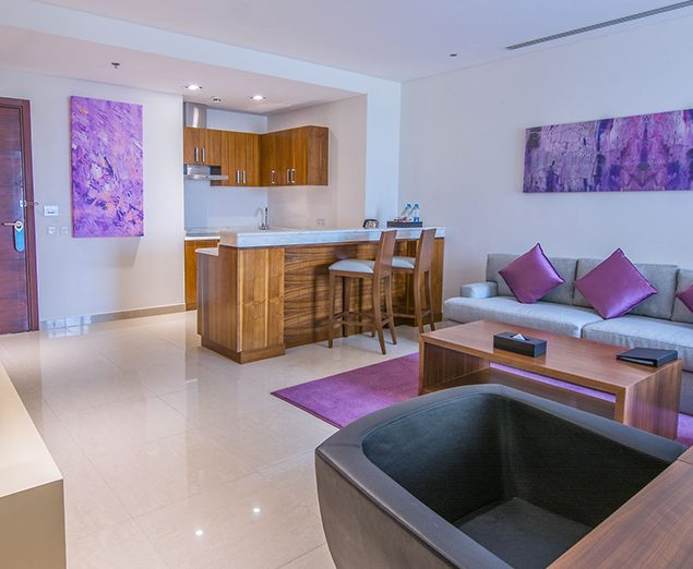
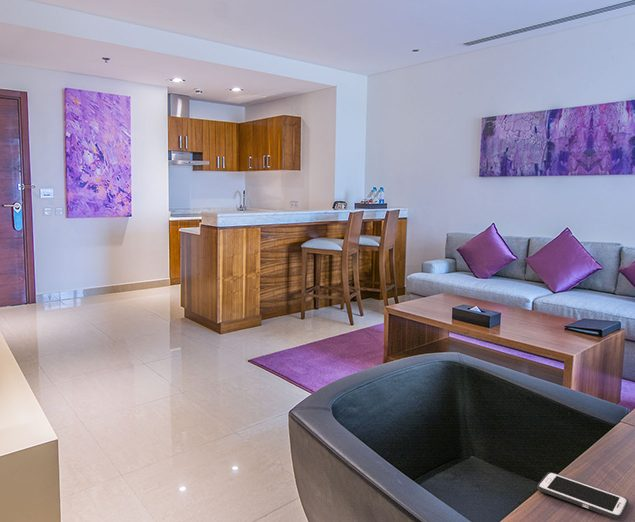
+ cell phone (581, 494)
